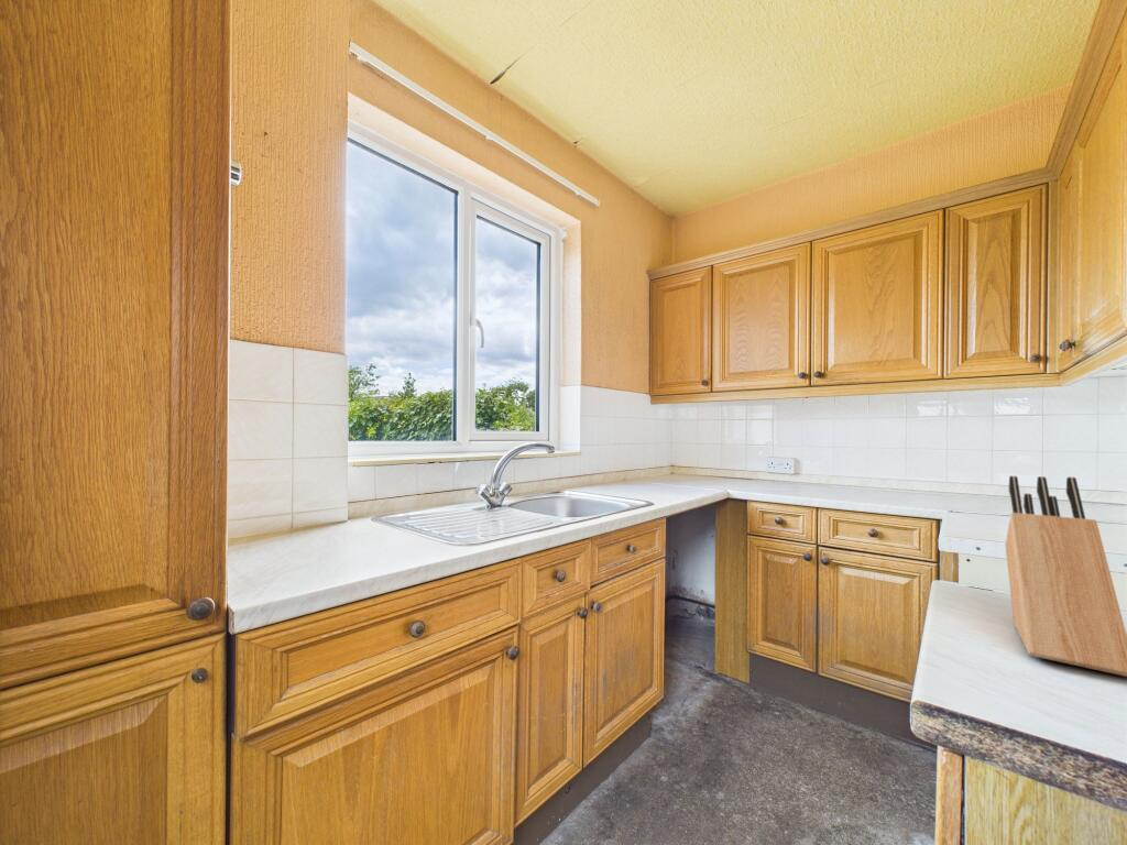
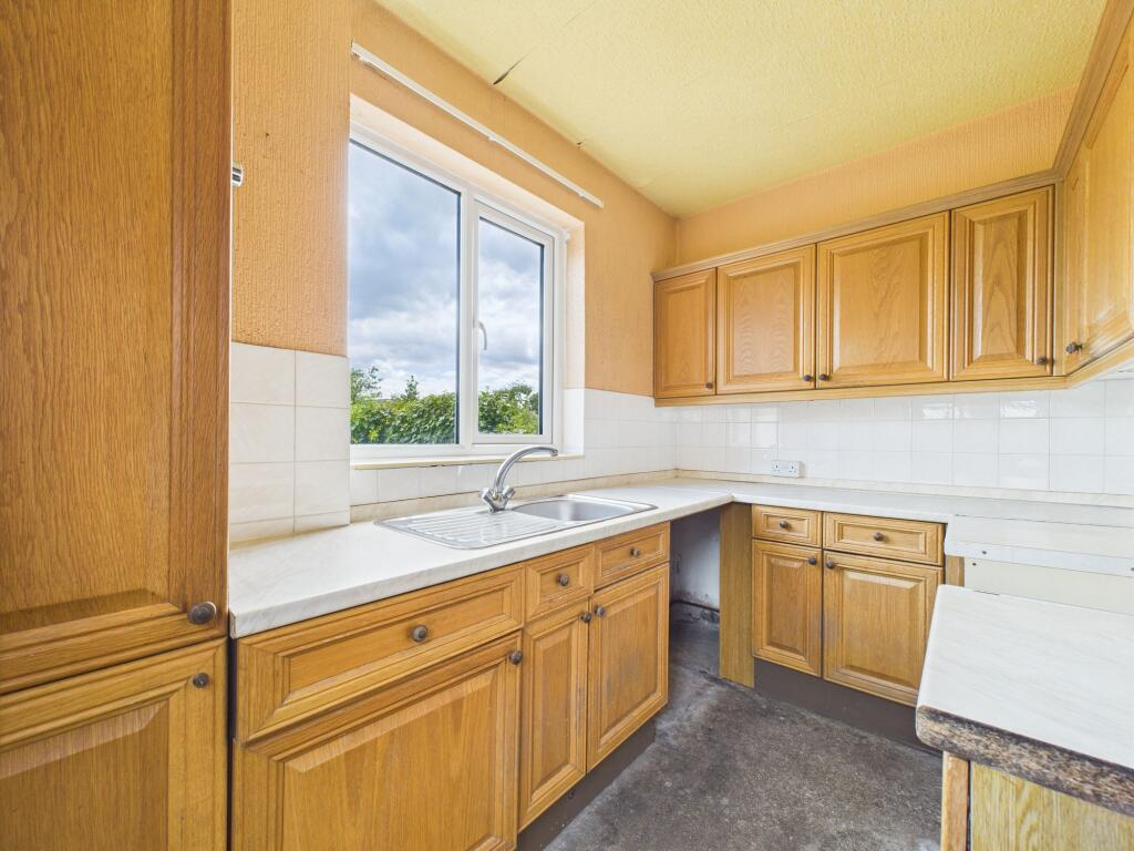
- knife block (1055, 556)
